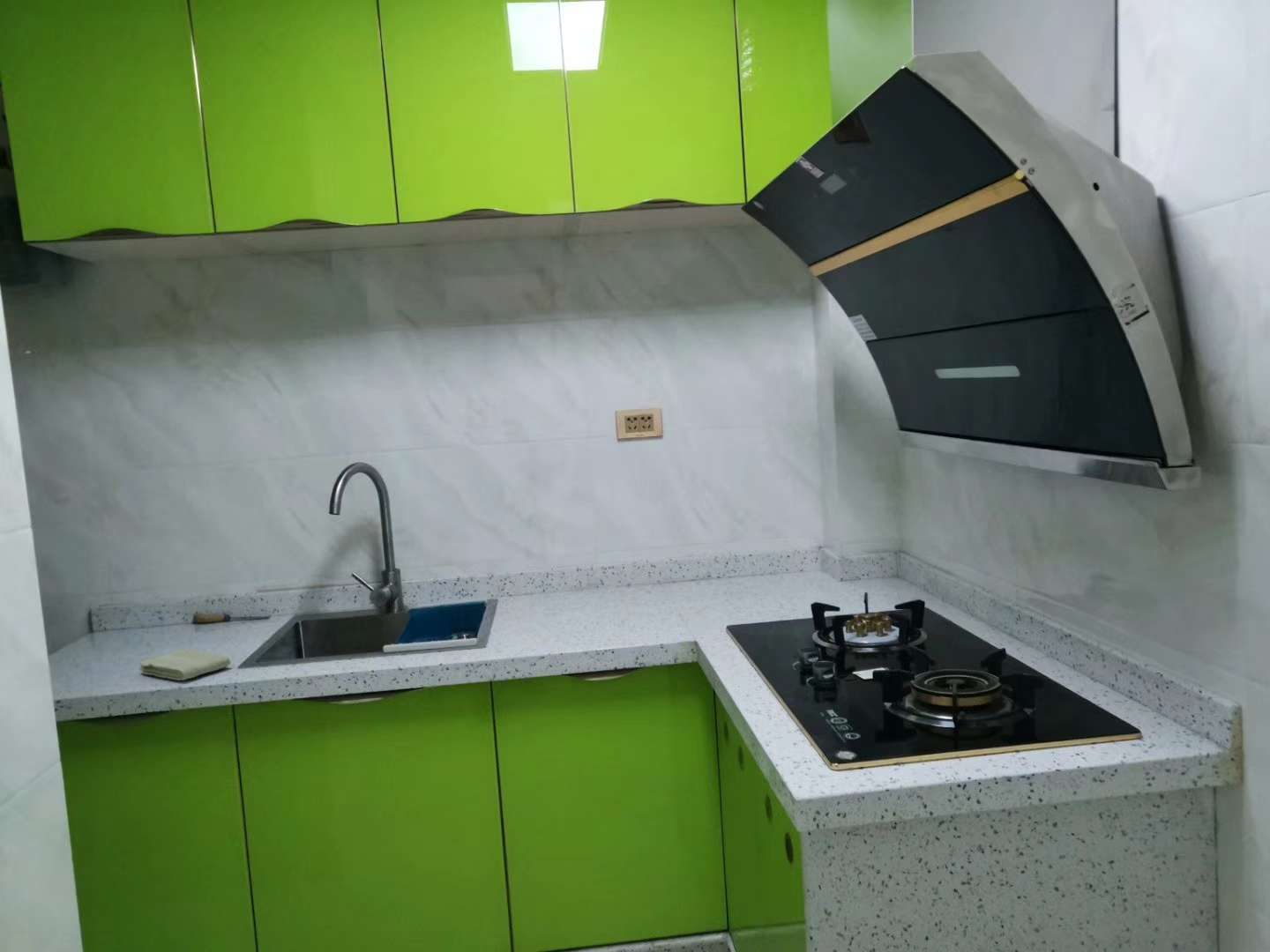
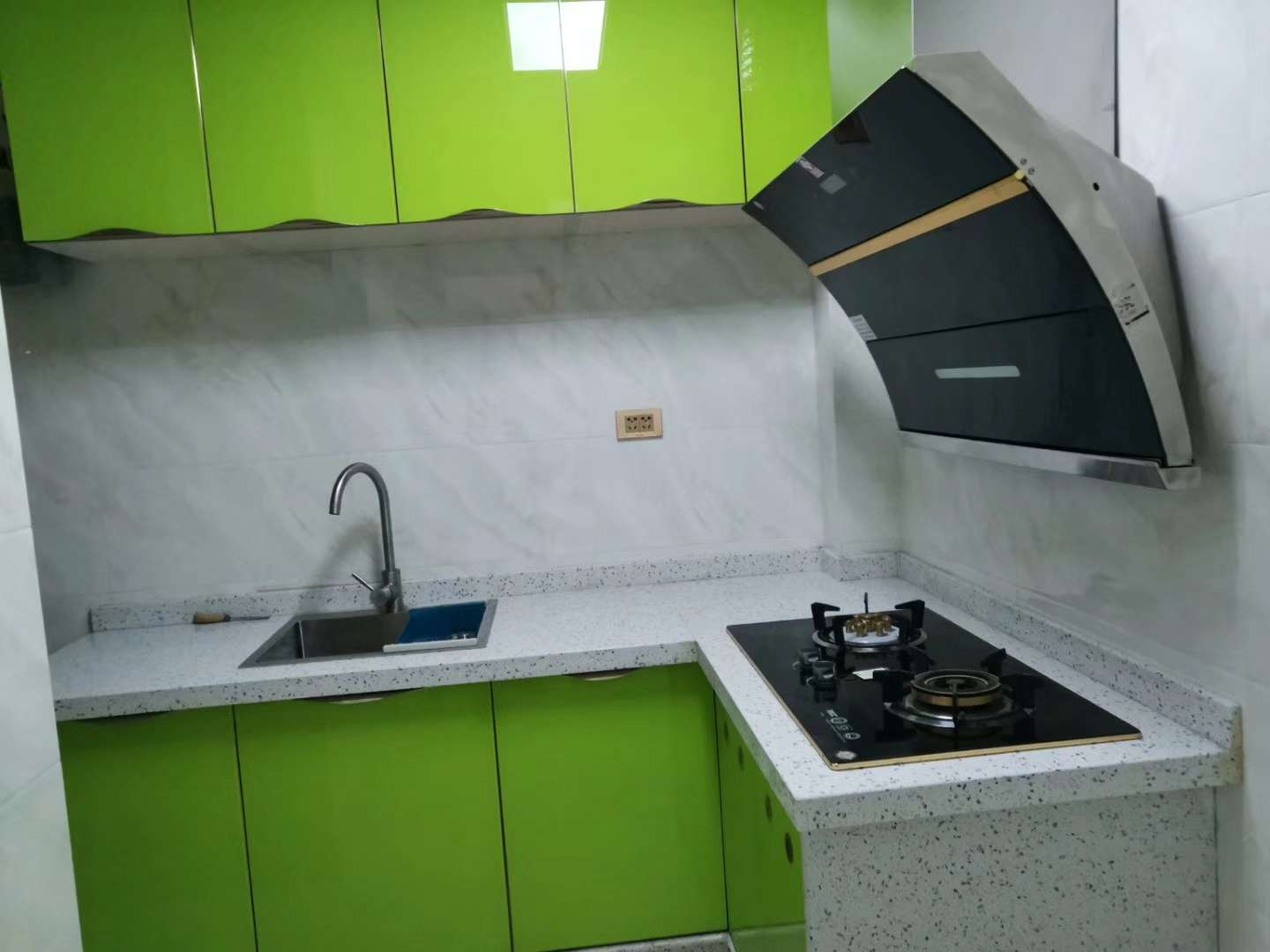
- washcloth (183, 663)
